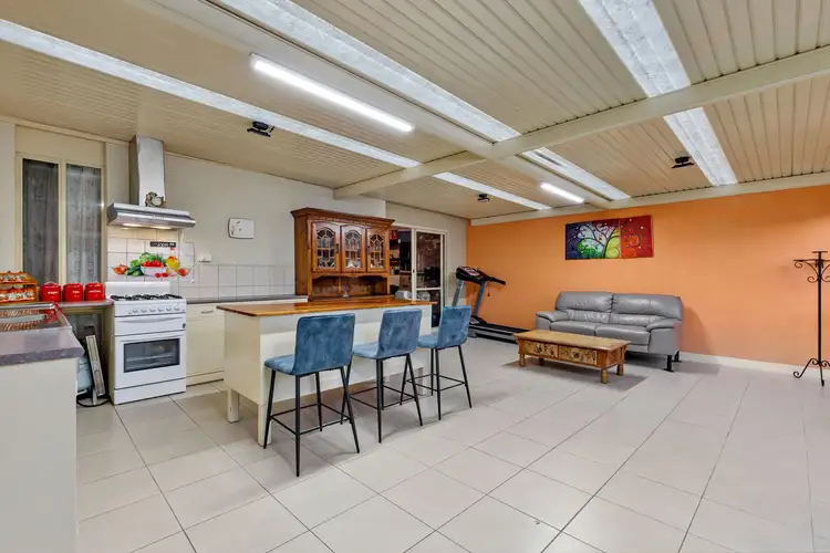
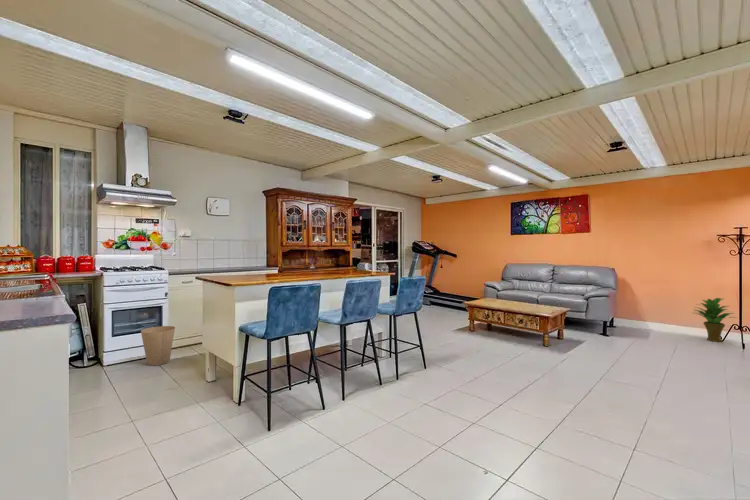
+ trash can (158, 345)
+ potted plant (714, 318)
